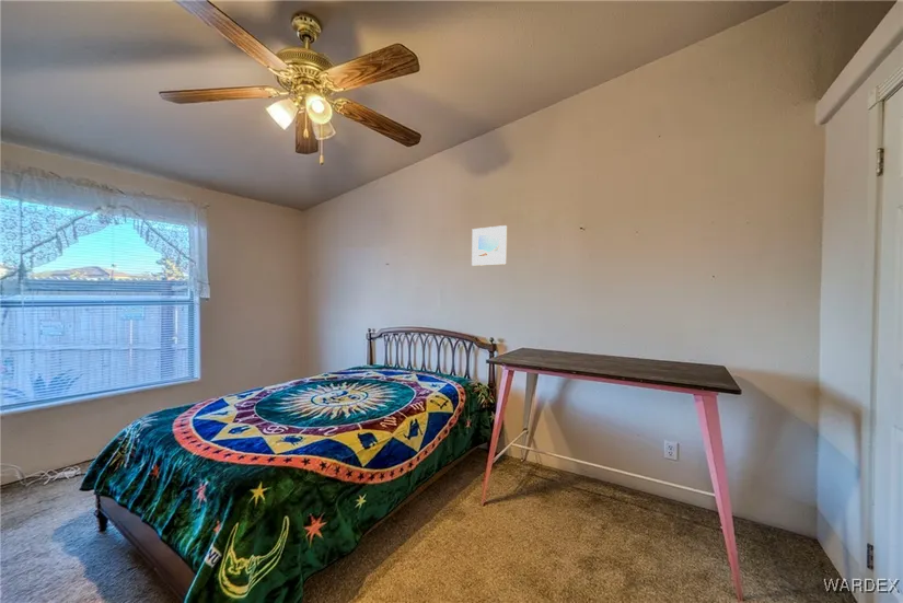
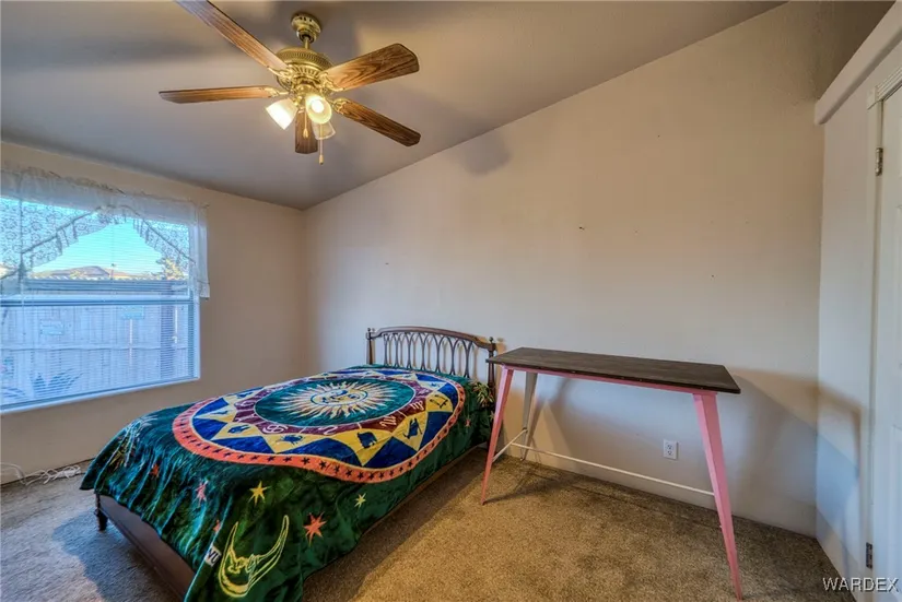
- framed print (488, 246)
